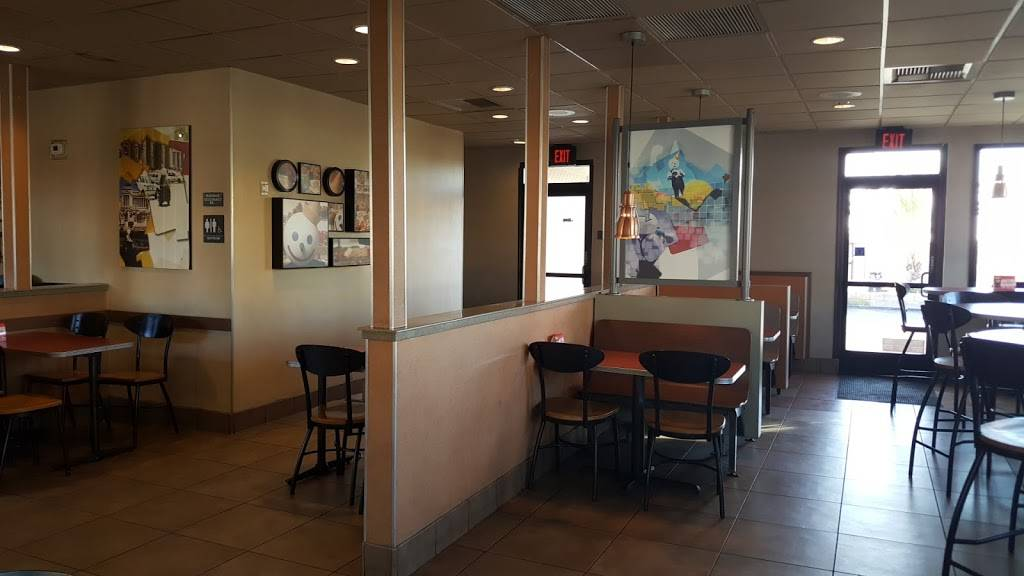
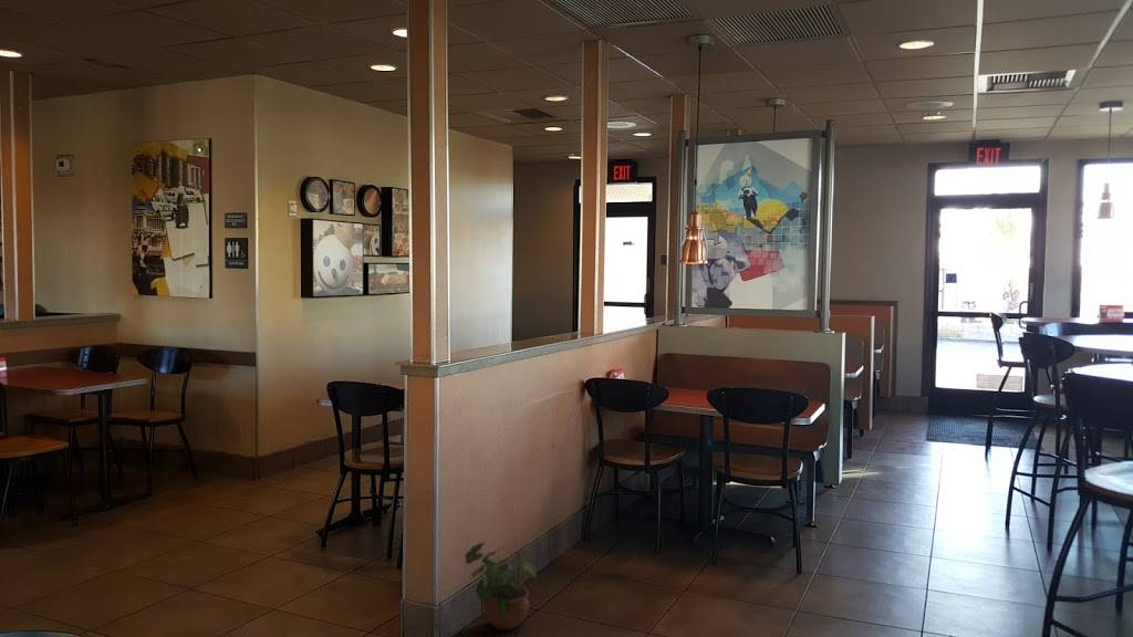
+ potted plant (496, 584)
